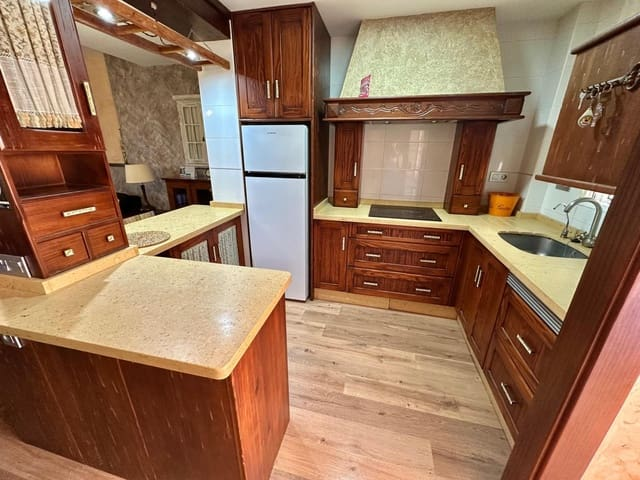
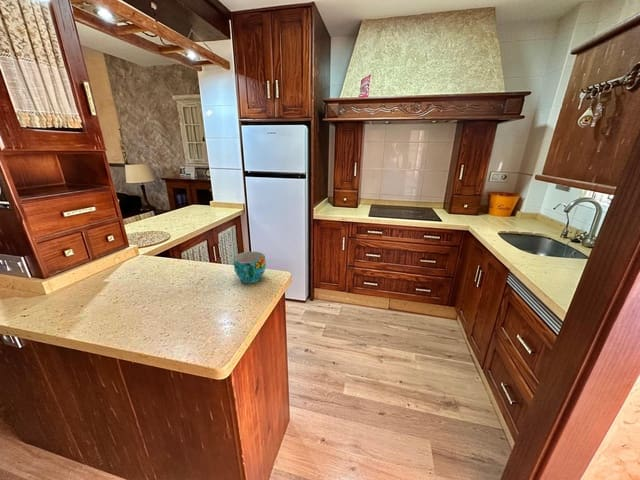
+ cup (248, 267)
